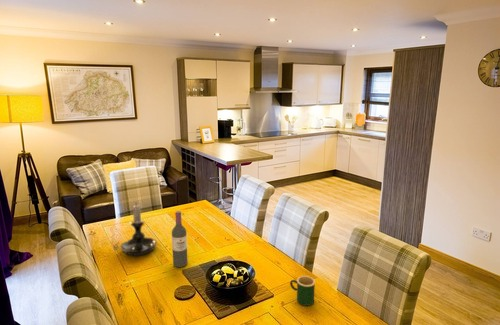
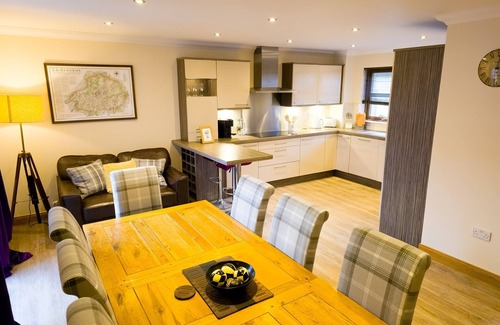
- wine bottle (179, 238)
- candle holder (136, 226)
- mug (301, 289)
